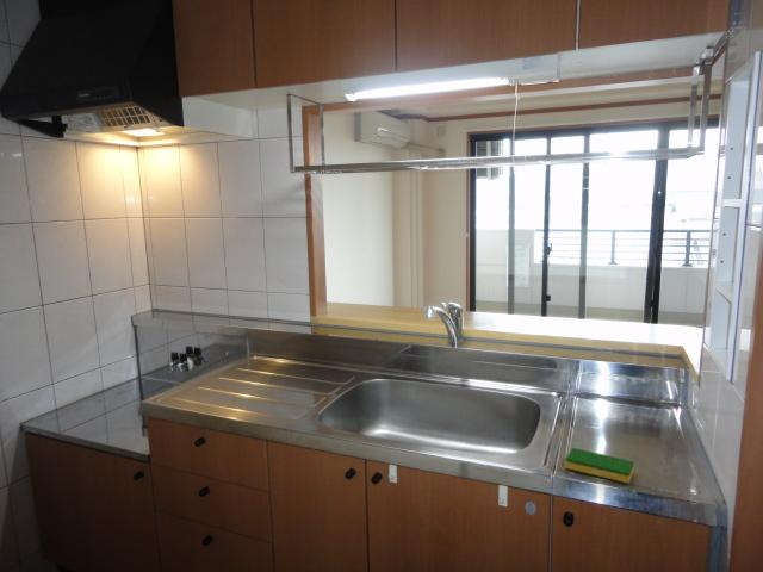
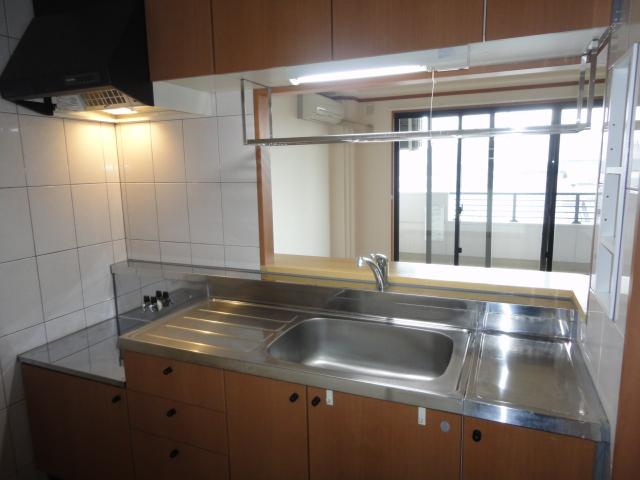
- dish sponge (598, 464)
